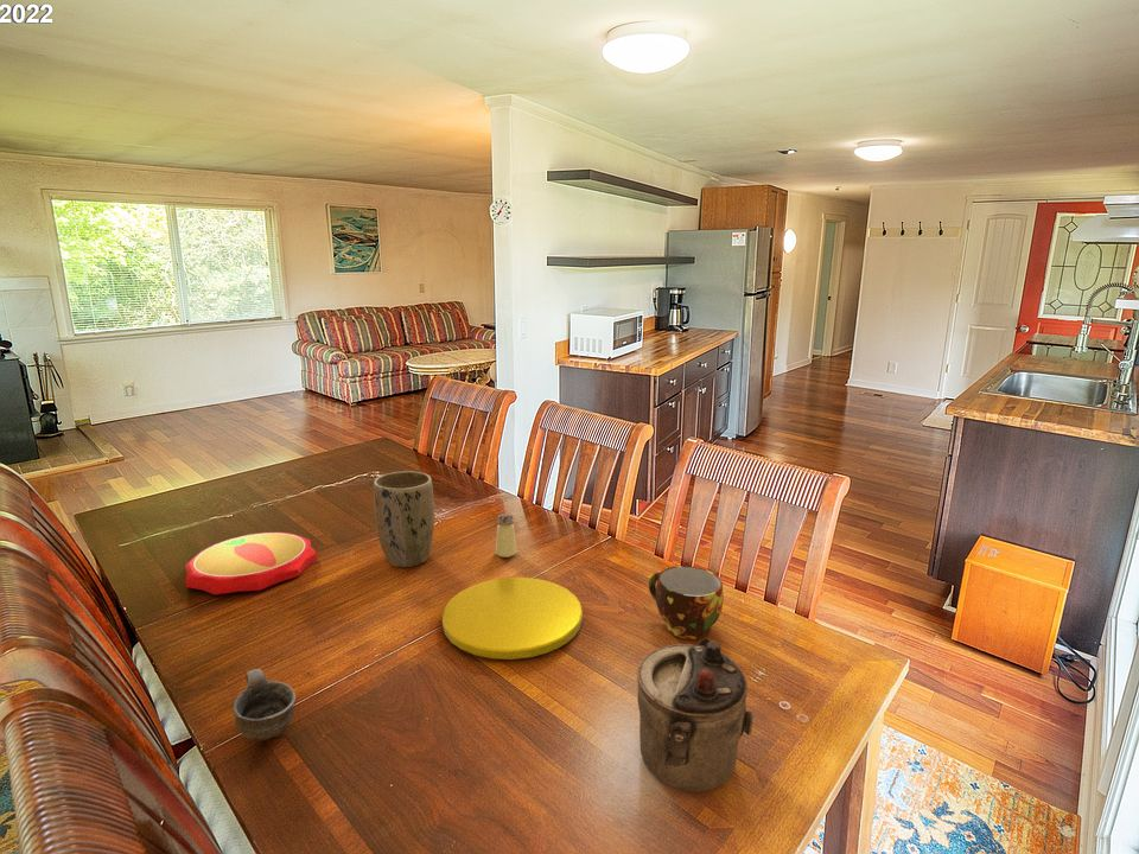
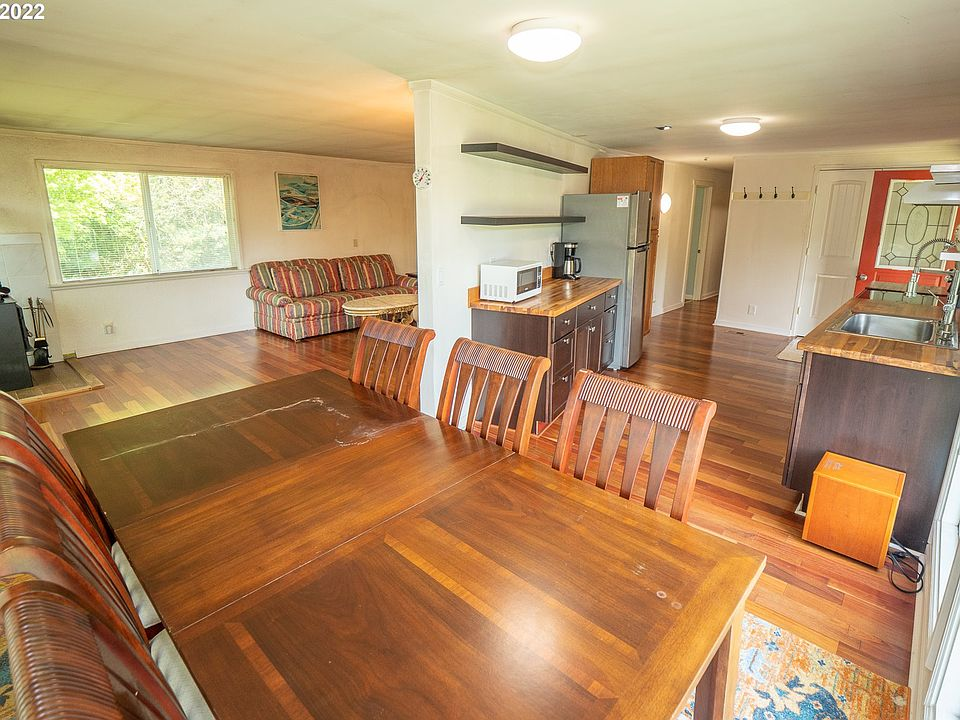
- plate (513, 612)
- plate (252, 556)
- cup (267, 706)
- cup (683, 603)
- plant pot (405, 520)
- teapot (692, 709)
- saltshaker (505, 534)
